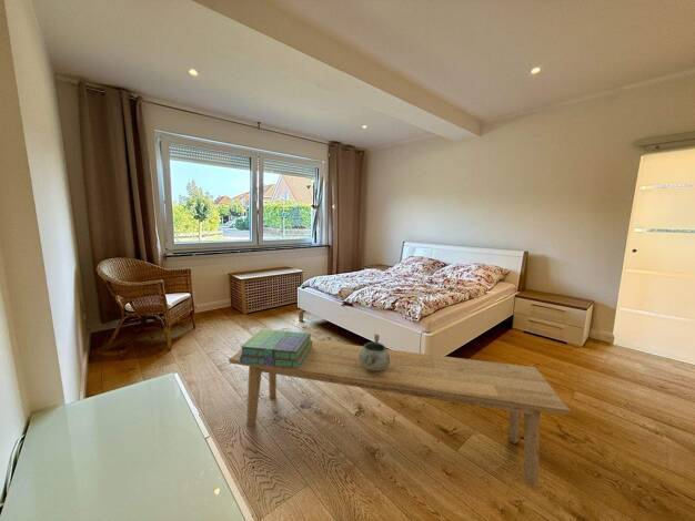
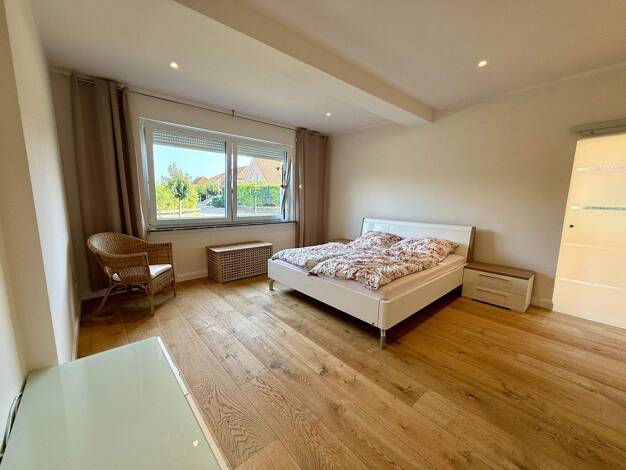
- stack of books (278, 346)
- bench (382, 390)
- decorative bowl (374, 354)
